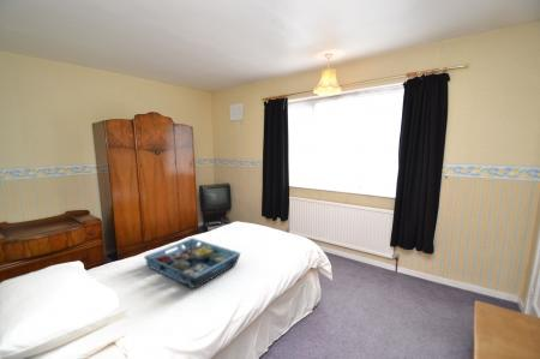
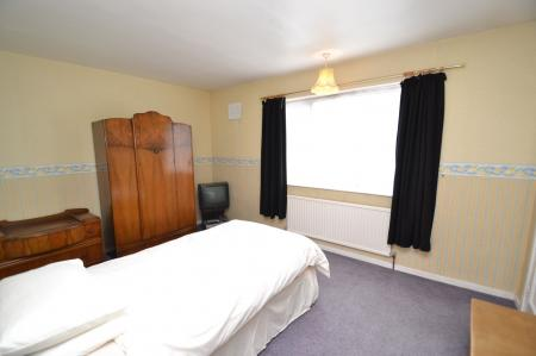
- serving tray (193, 258)
